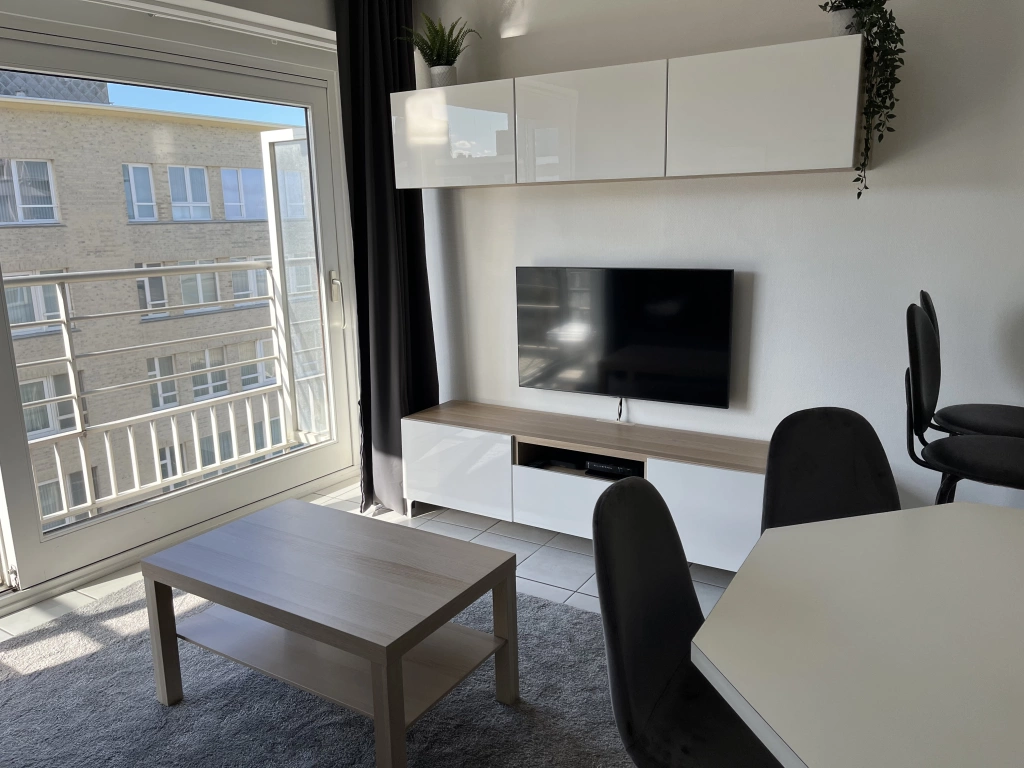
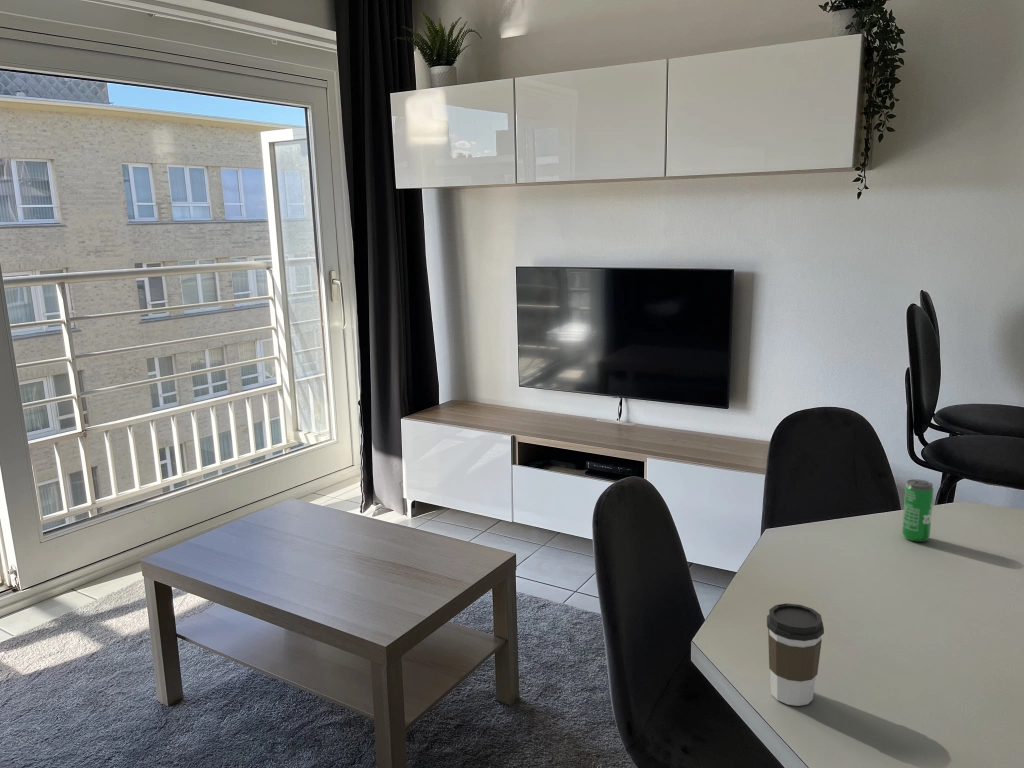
+ coffee cup (793, 655)
+ beverage can (917, 510)
